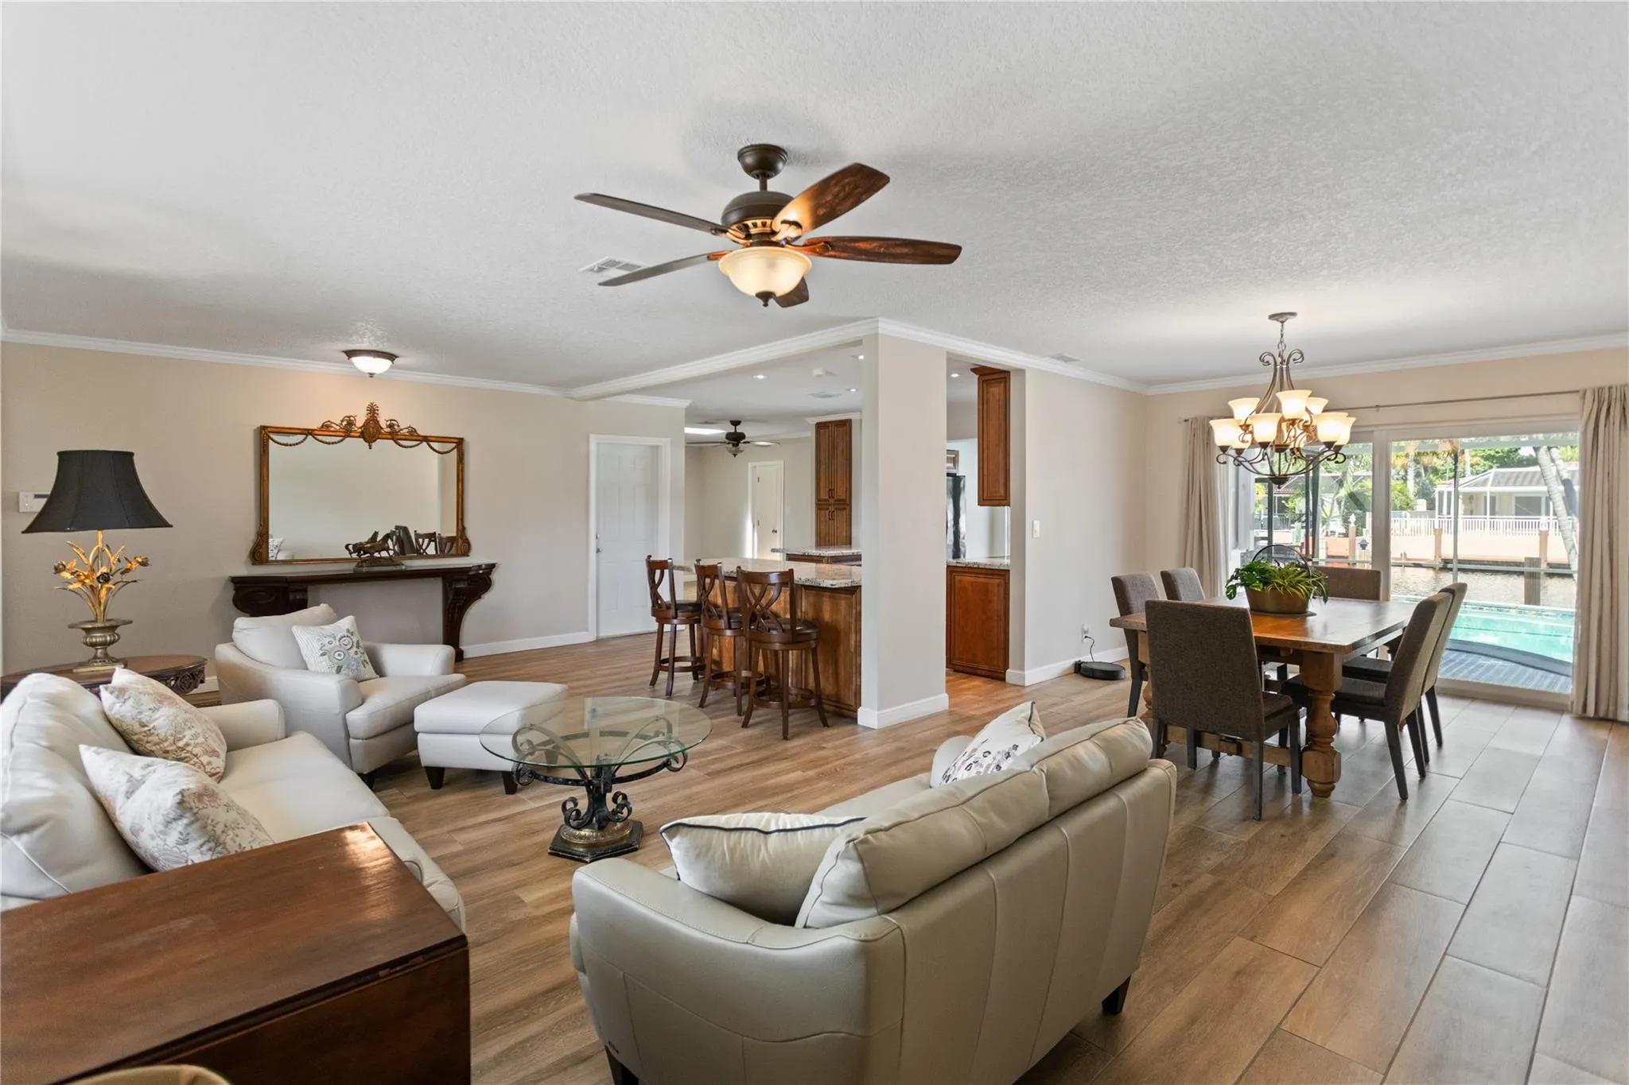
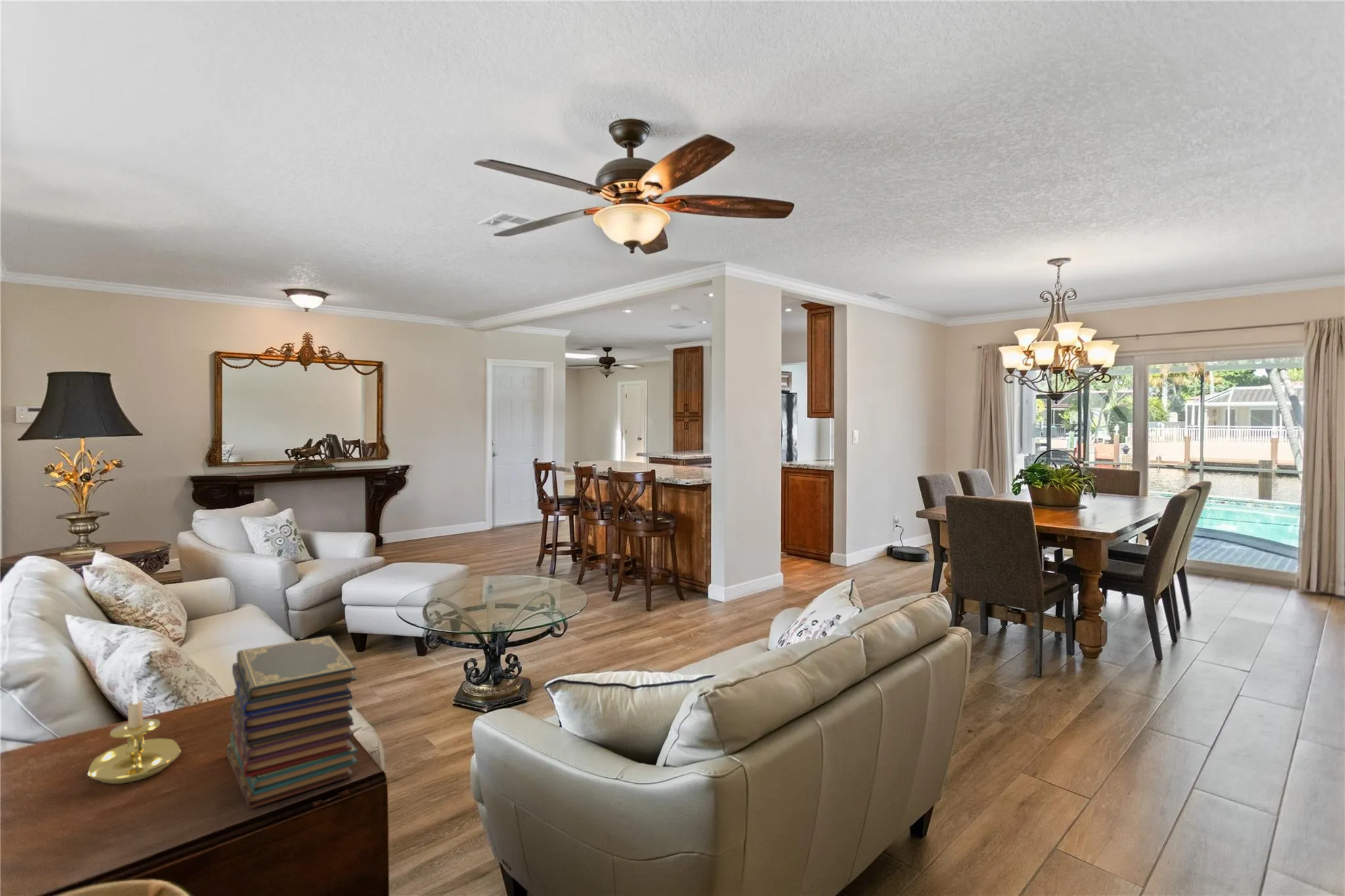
+ book stack (292, 712)
+ candle holder (135, 725)
